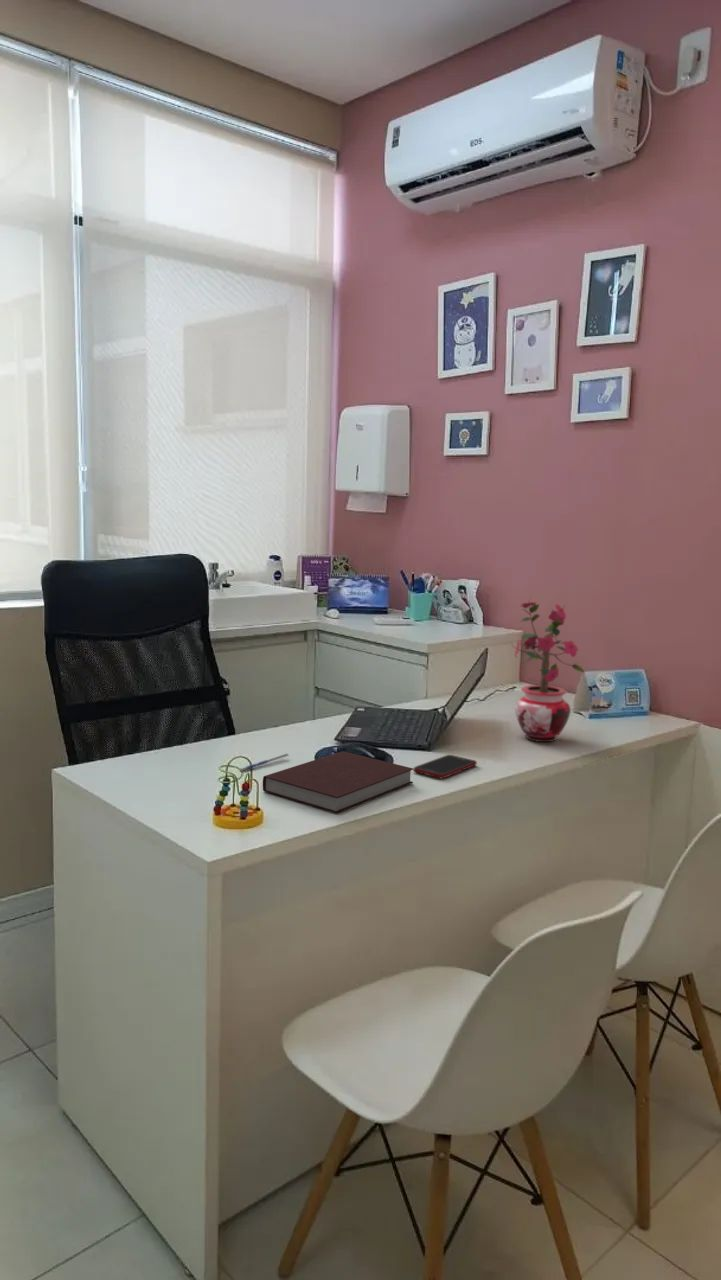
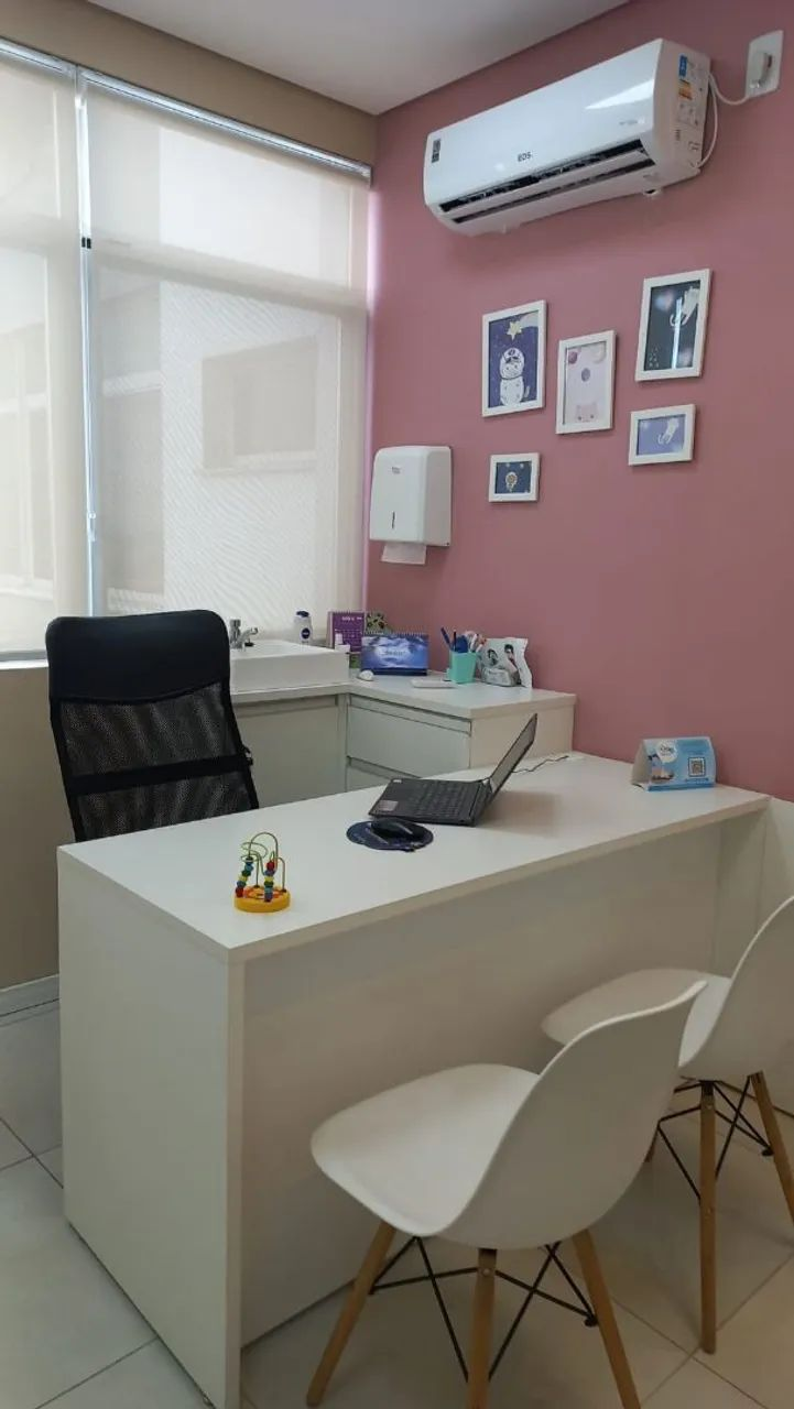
- pen (265, 761)
- cell phone (445, 766)
- potted plant (548, 669)
- notebook (339, 779)
